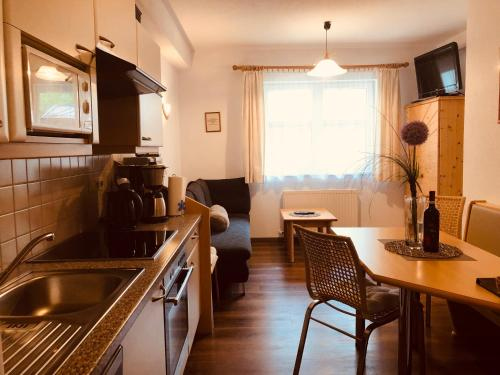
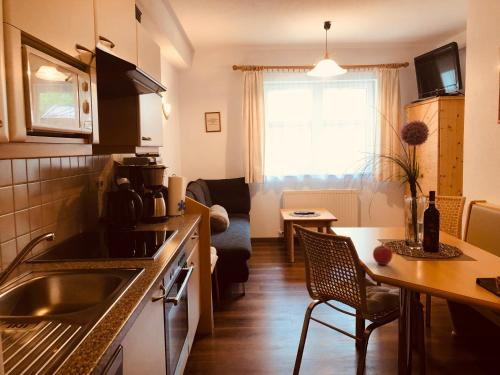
+ apple (382, 253)
